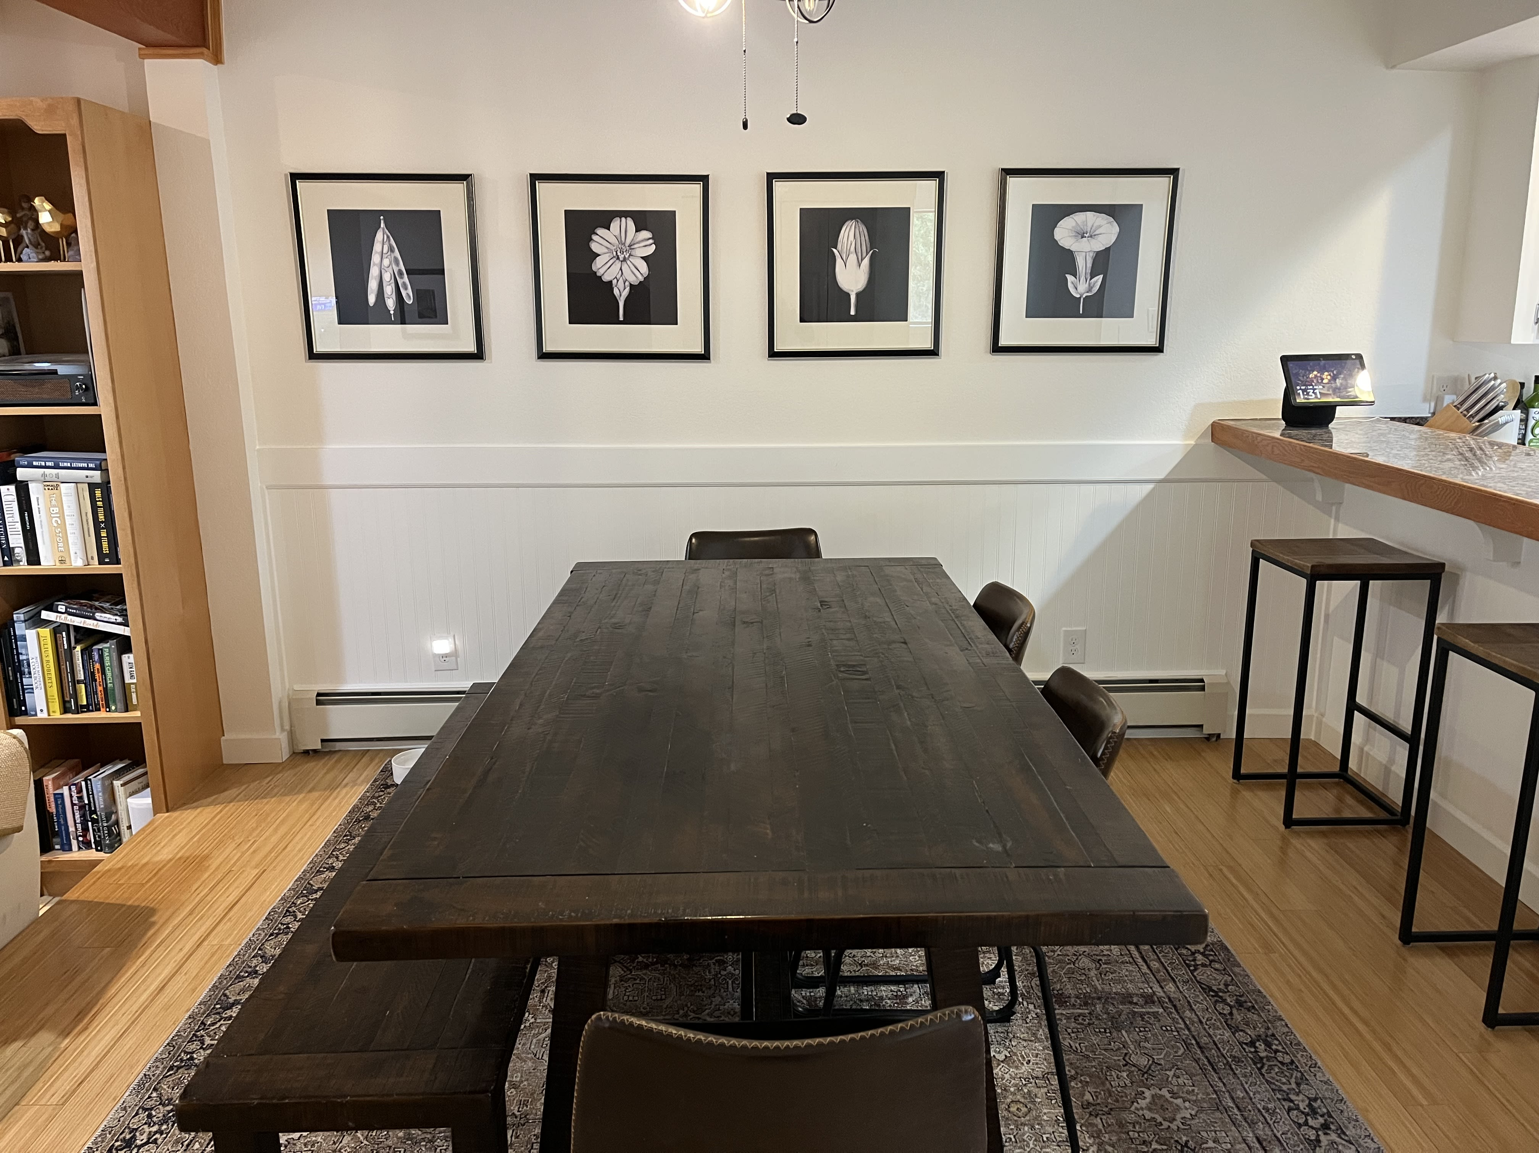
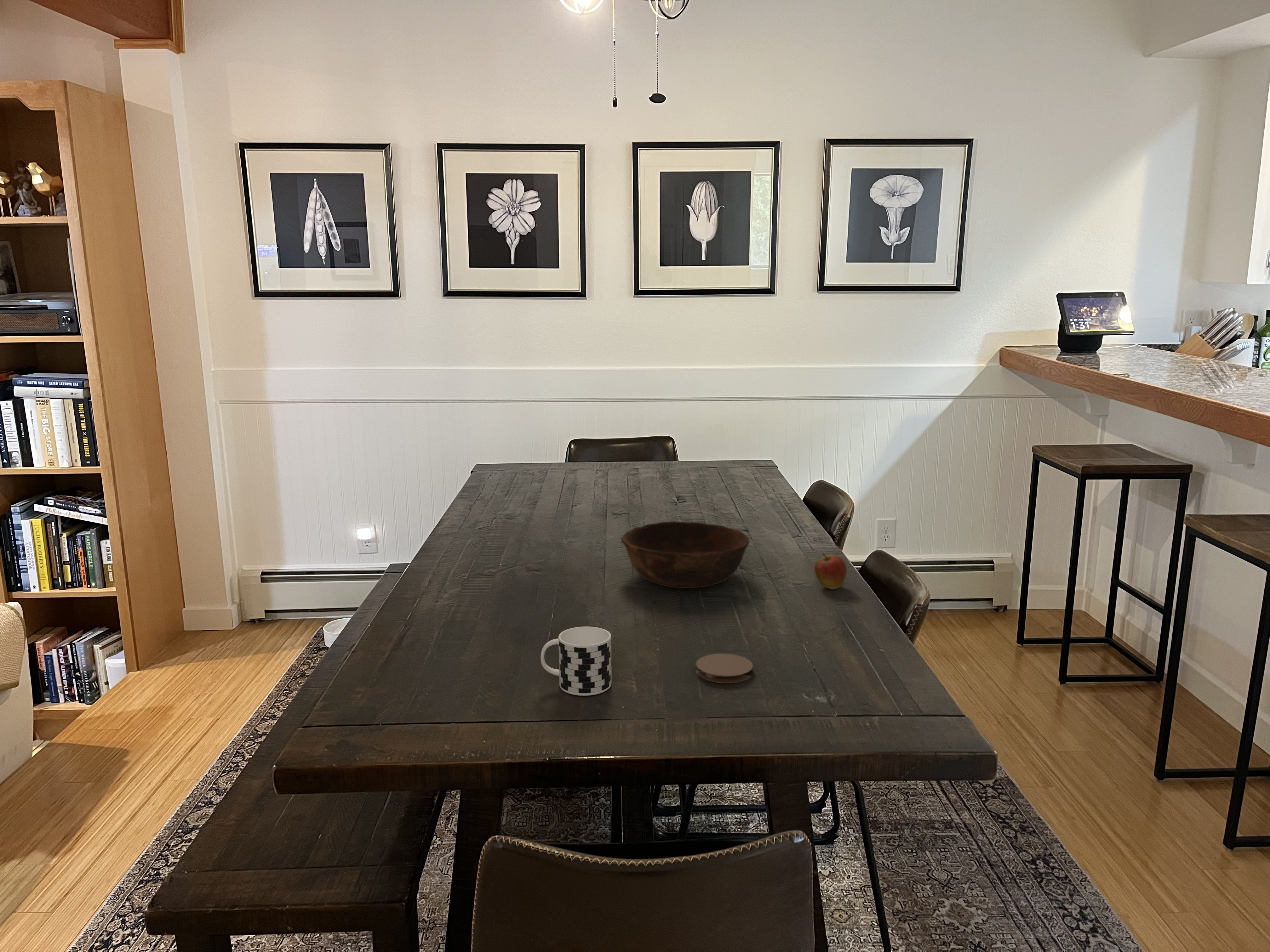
+ cup (576, 661)
+ coaster (724, 668)
+ fruit (830, 570)
+ bowl (685, 557)
